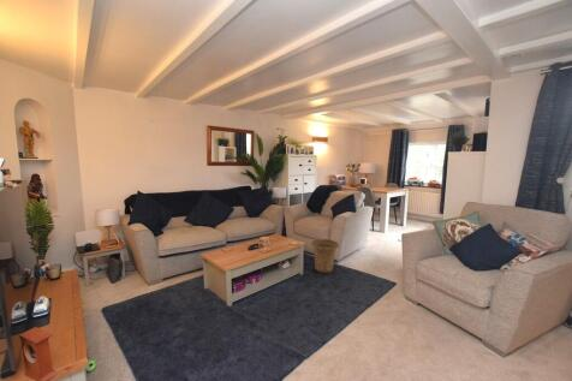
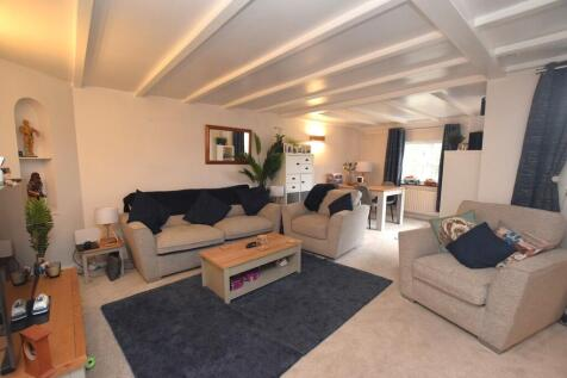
- basket (323, 256)
